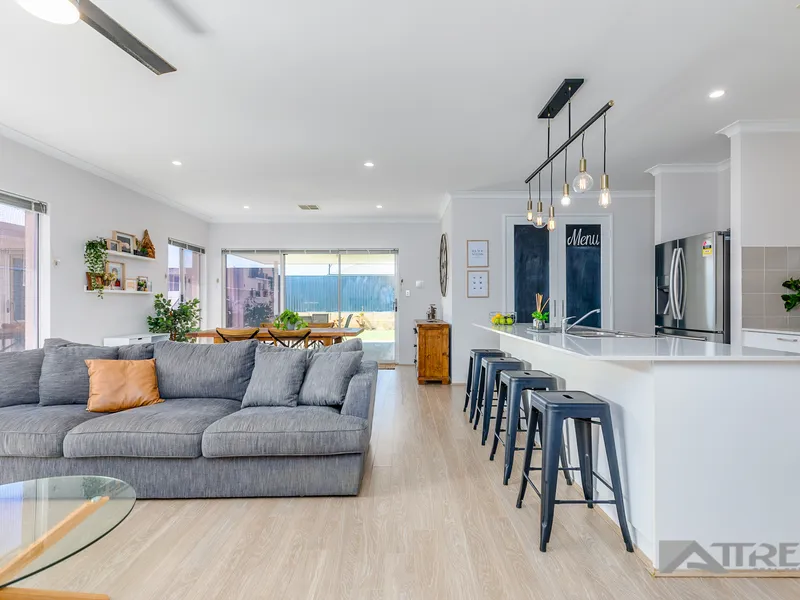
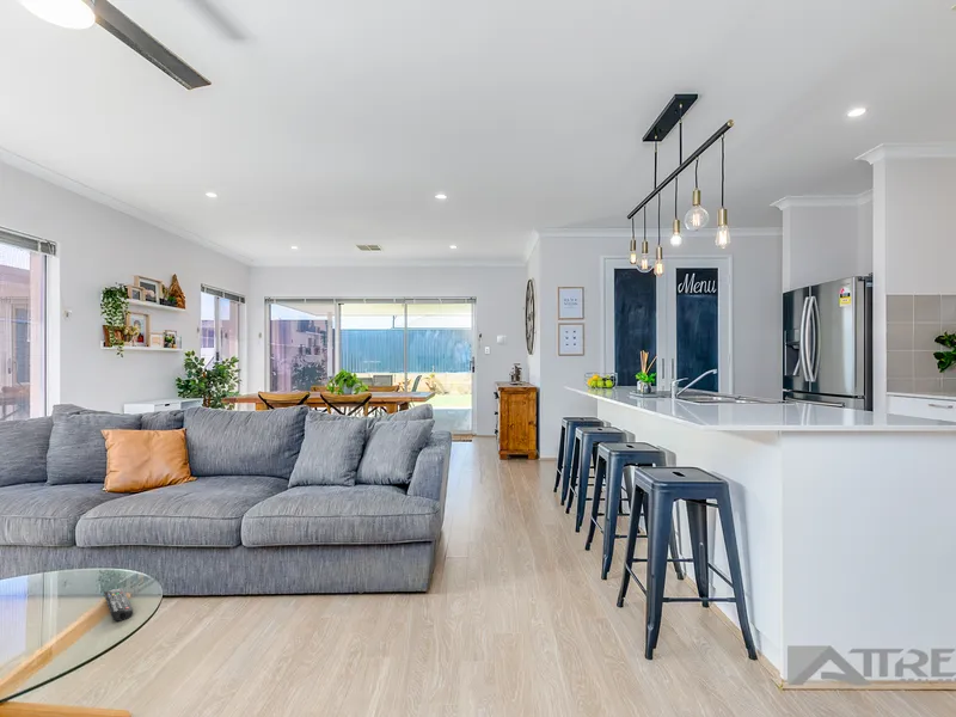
+ remote control (117, 602)
